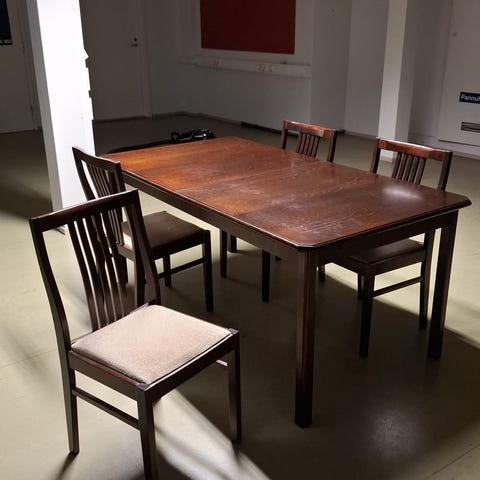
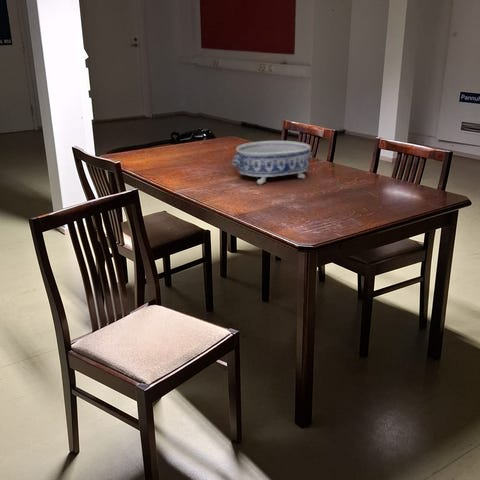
+ decorative bowl (273, 161)
